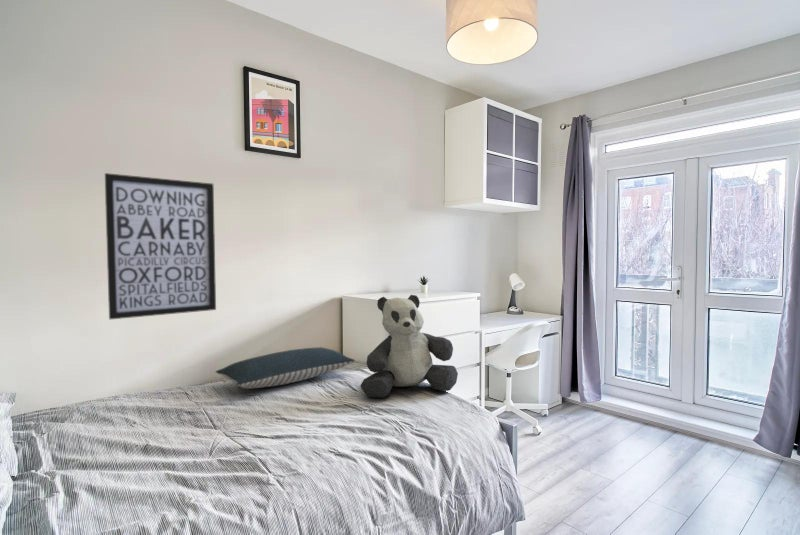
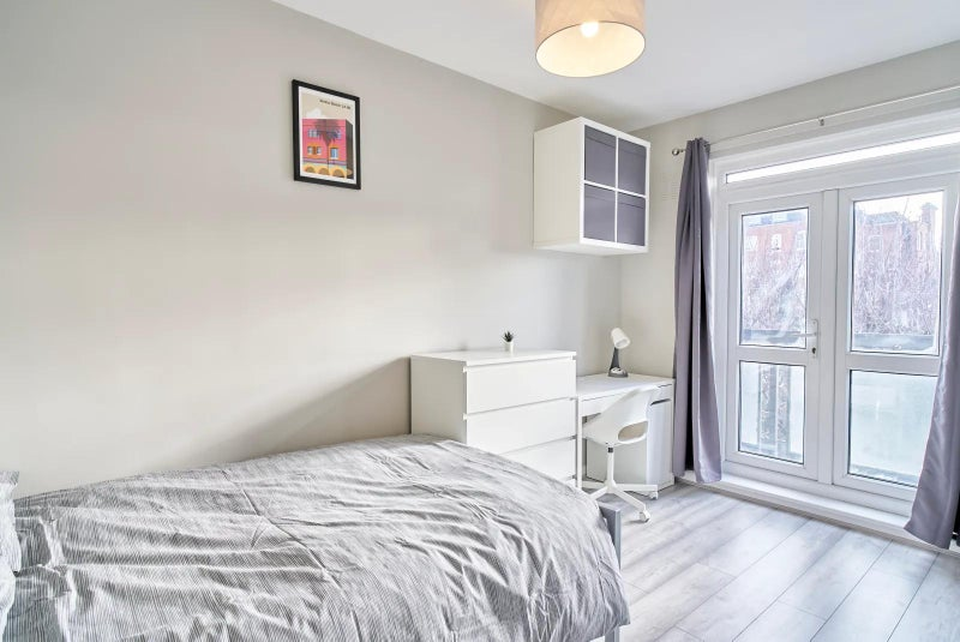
- pillow (288, 366)
- teddy bear (408, 342)
- wall art (164, 247)
